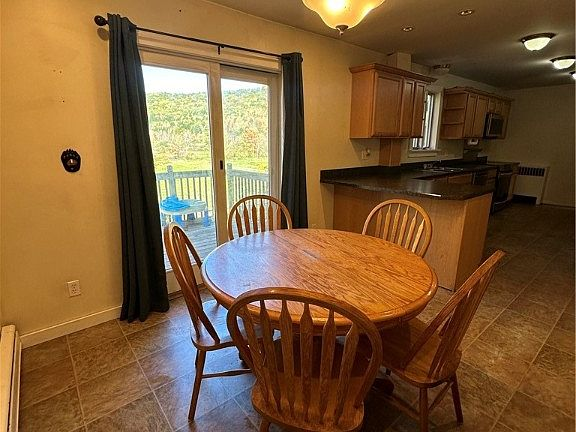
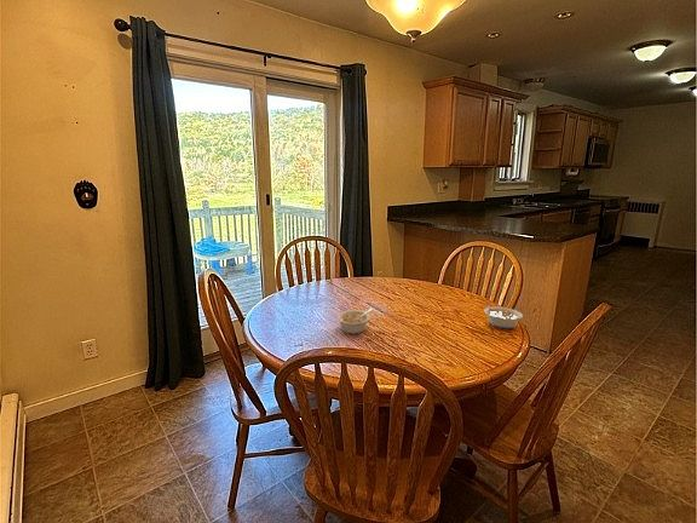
+ legume (353, 320)
+ legume (501, 316)
